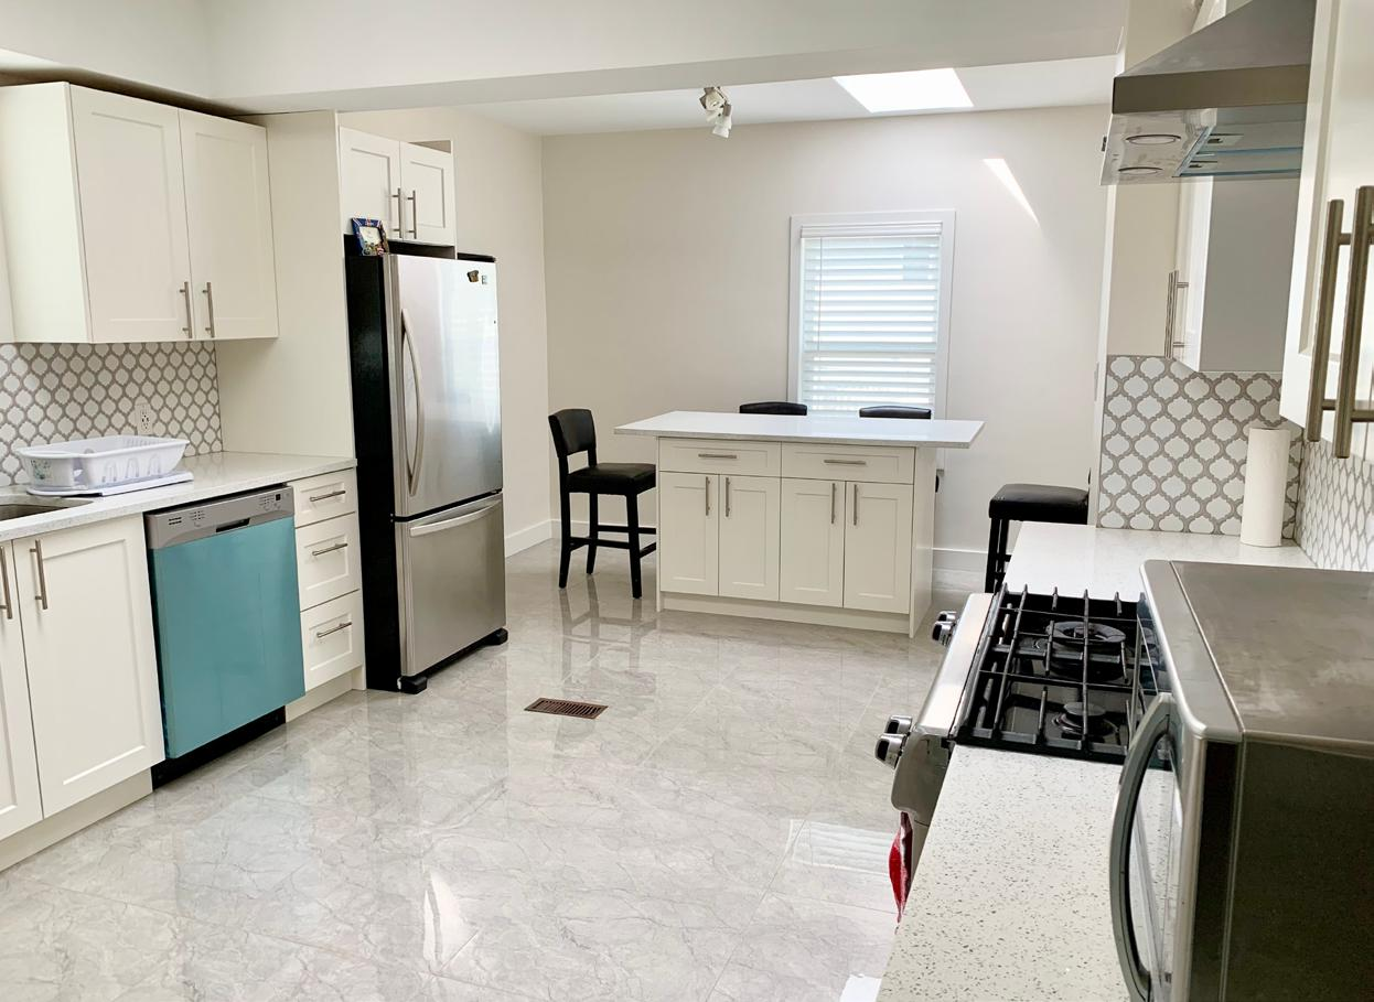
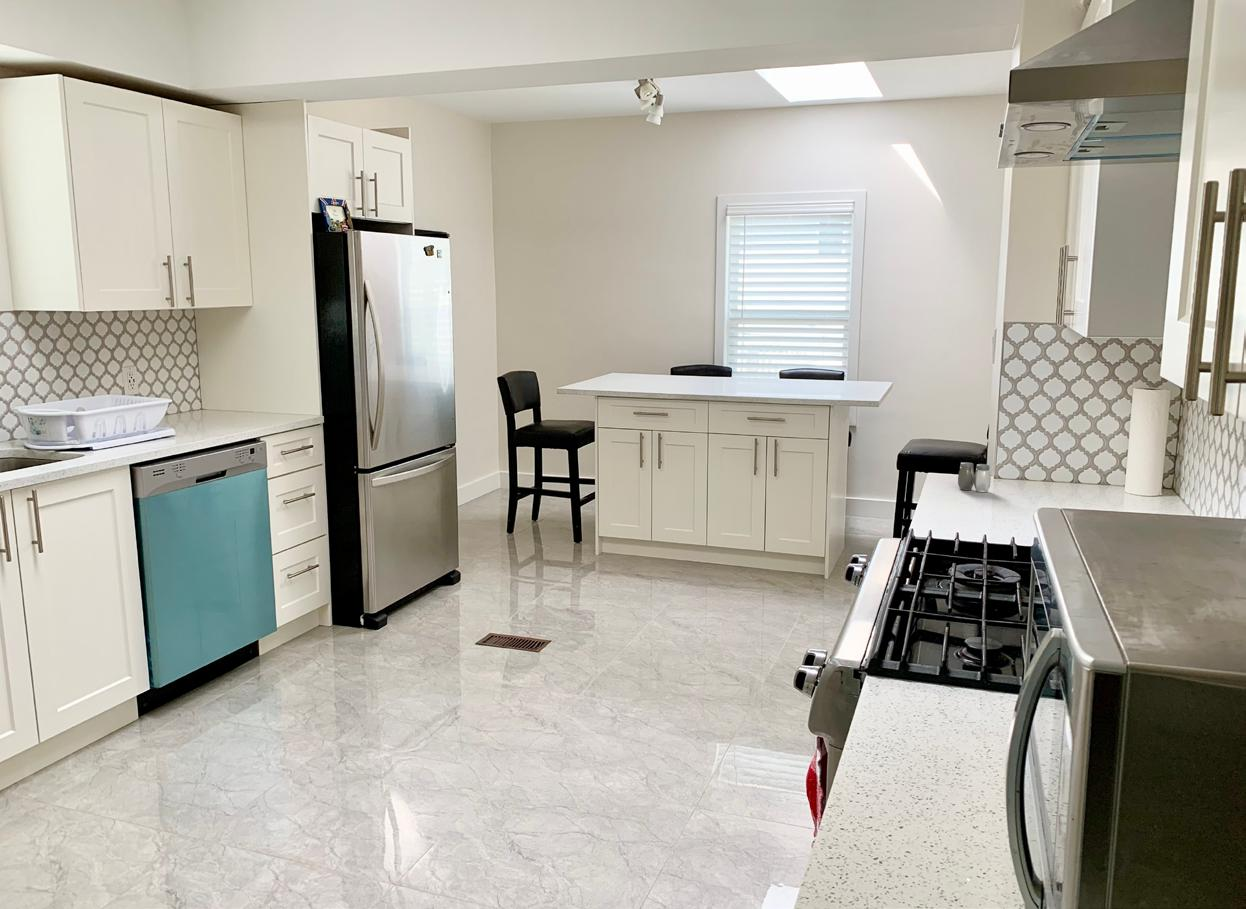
+ salt and pepper shaker (974, 476)
